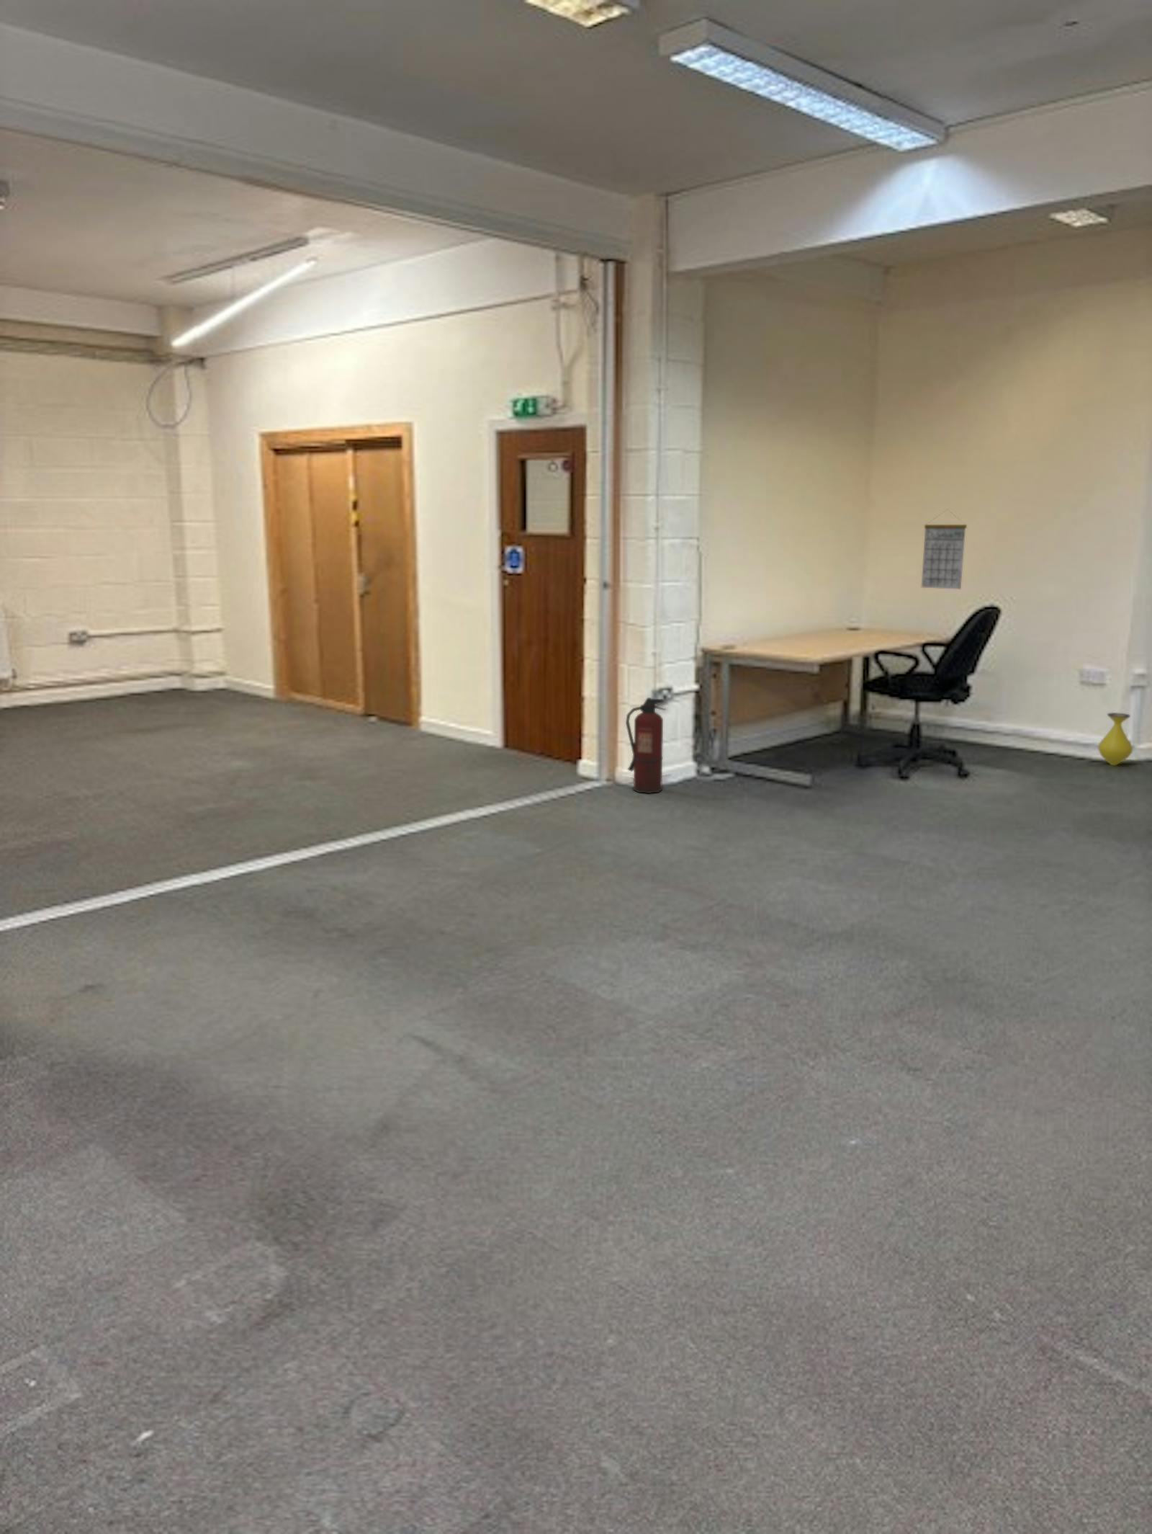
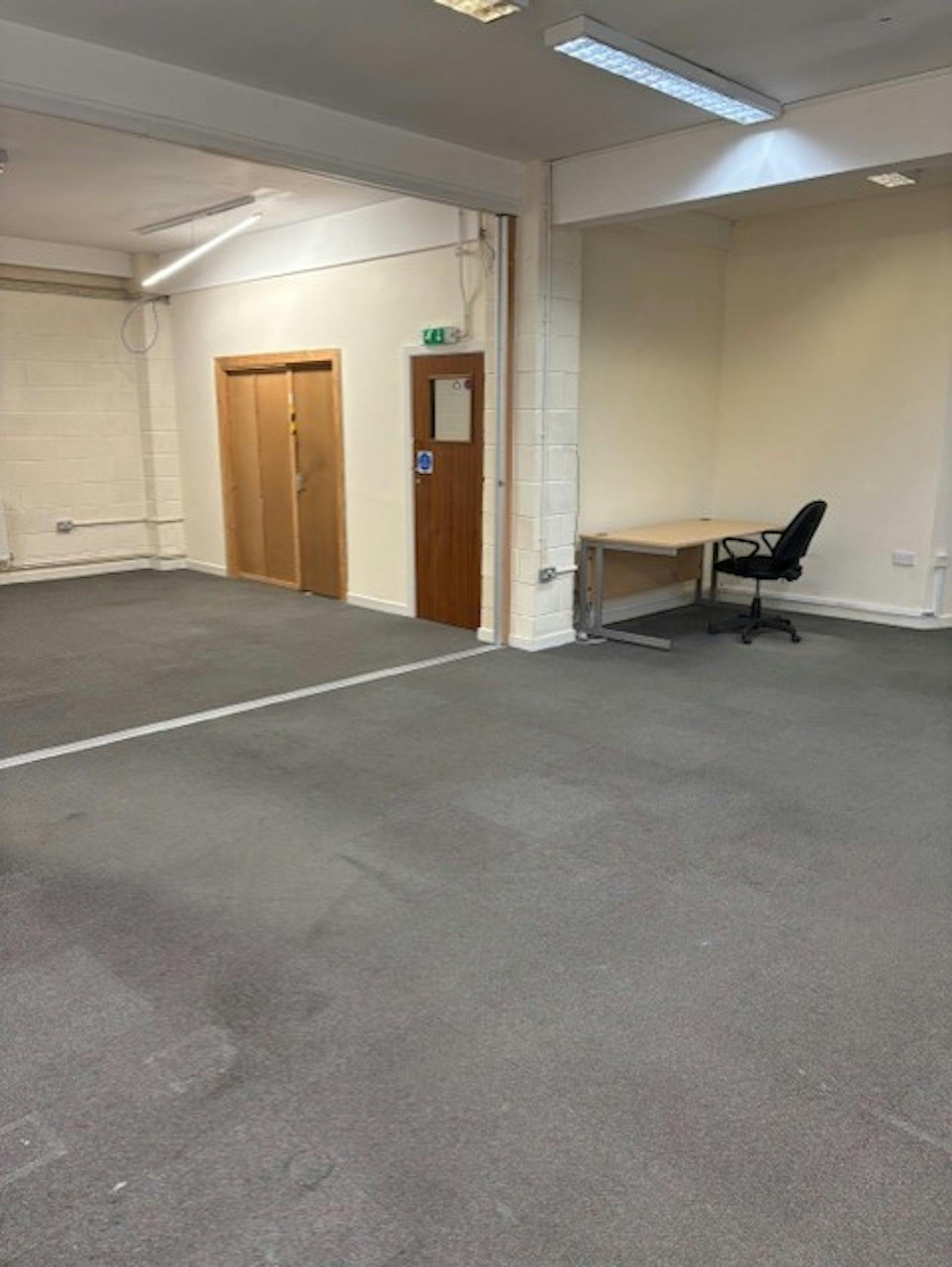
- fire extinguisher (645, 743)
- calendar (943, 548)
- vase (1116, 740)
